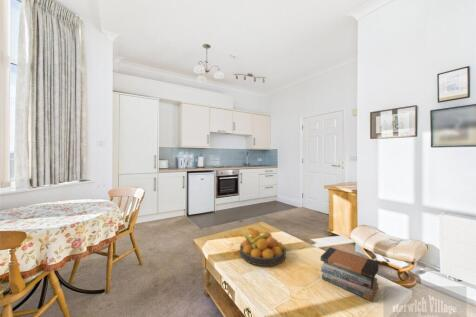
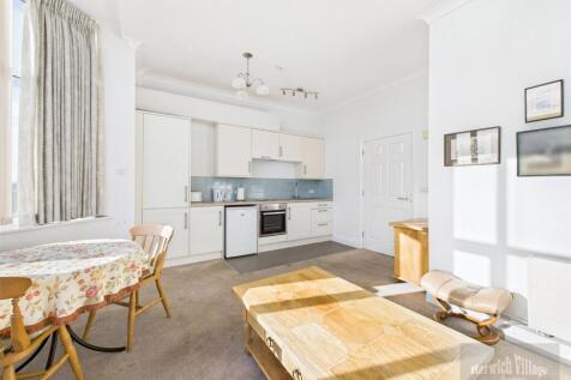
- fruit bowl (262, 244)
- book stack (348, 270)
